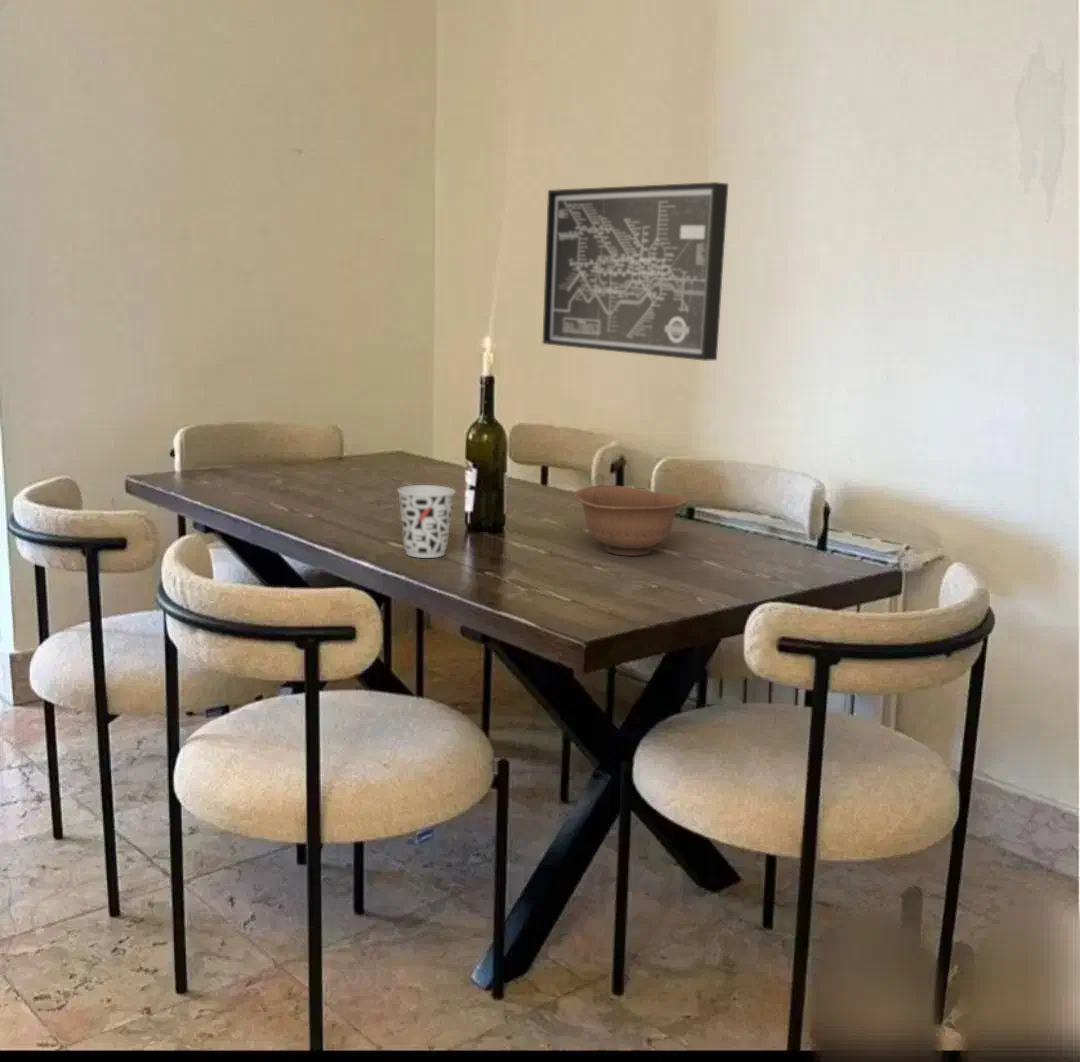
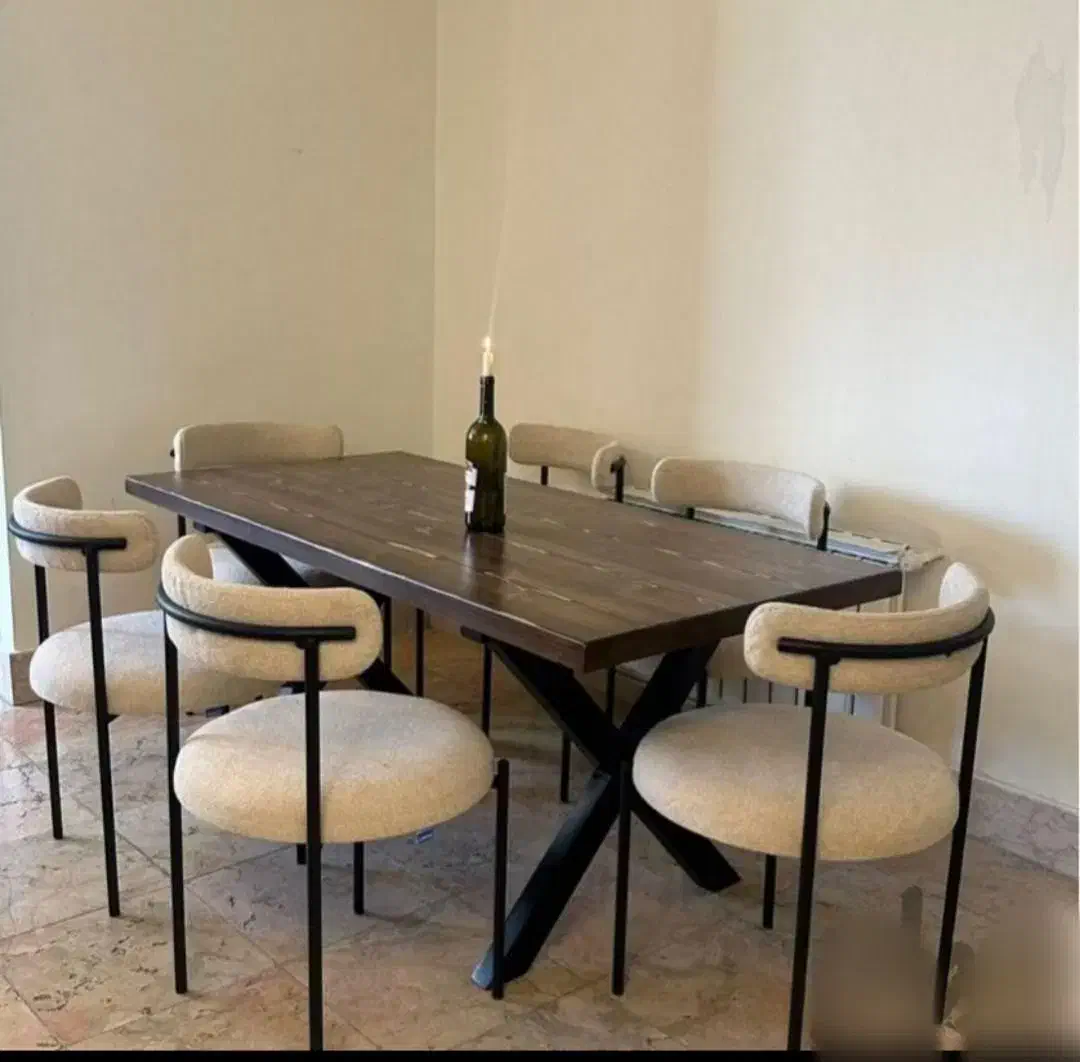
- wall art (627, 270)
- cup (426, 521)
- bowl (629, 522)
